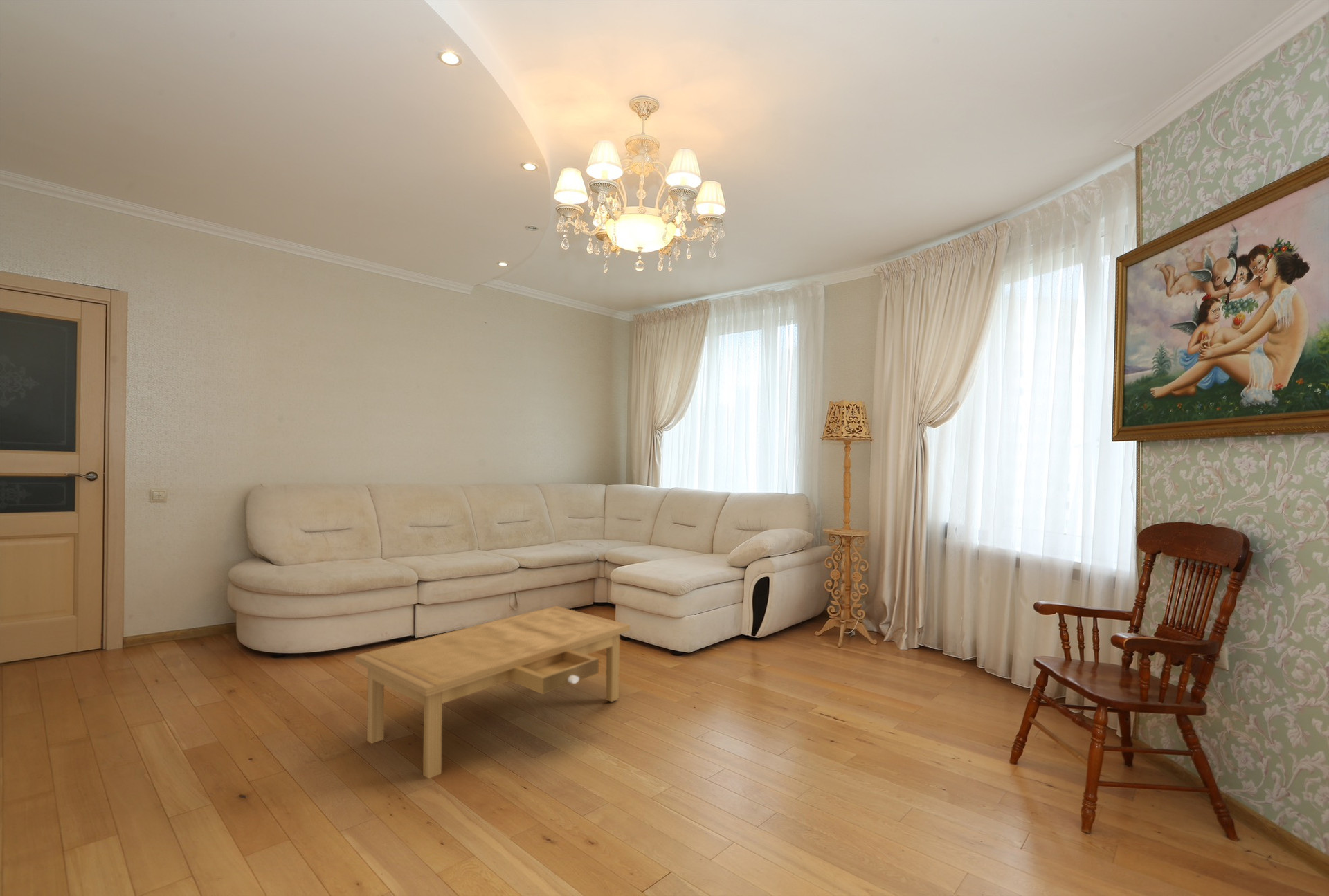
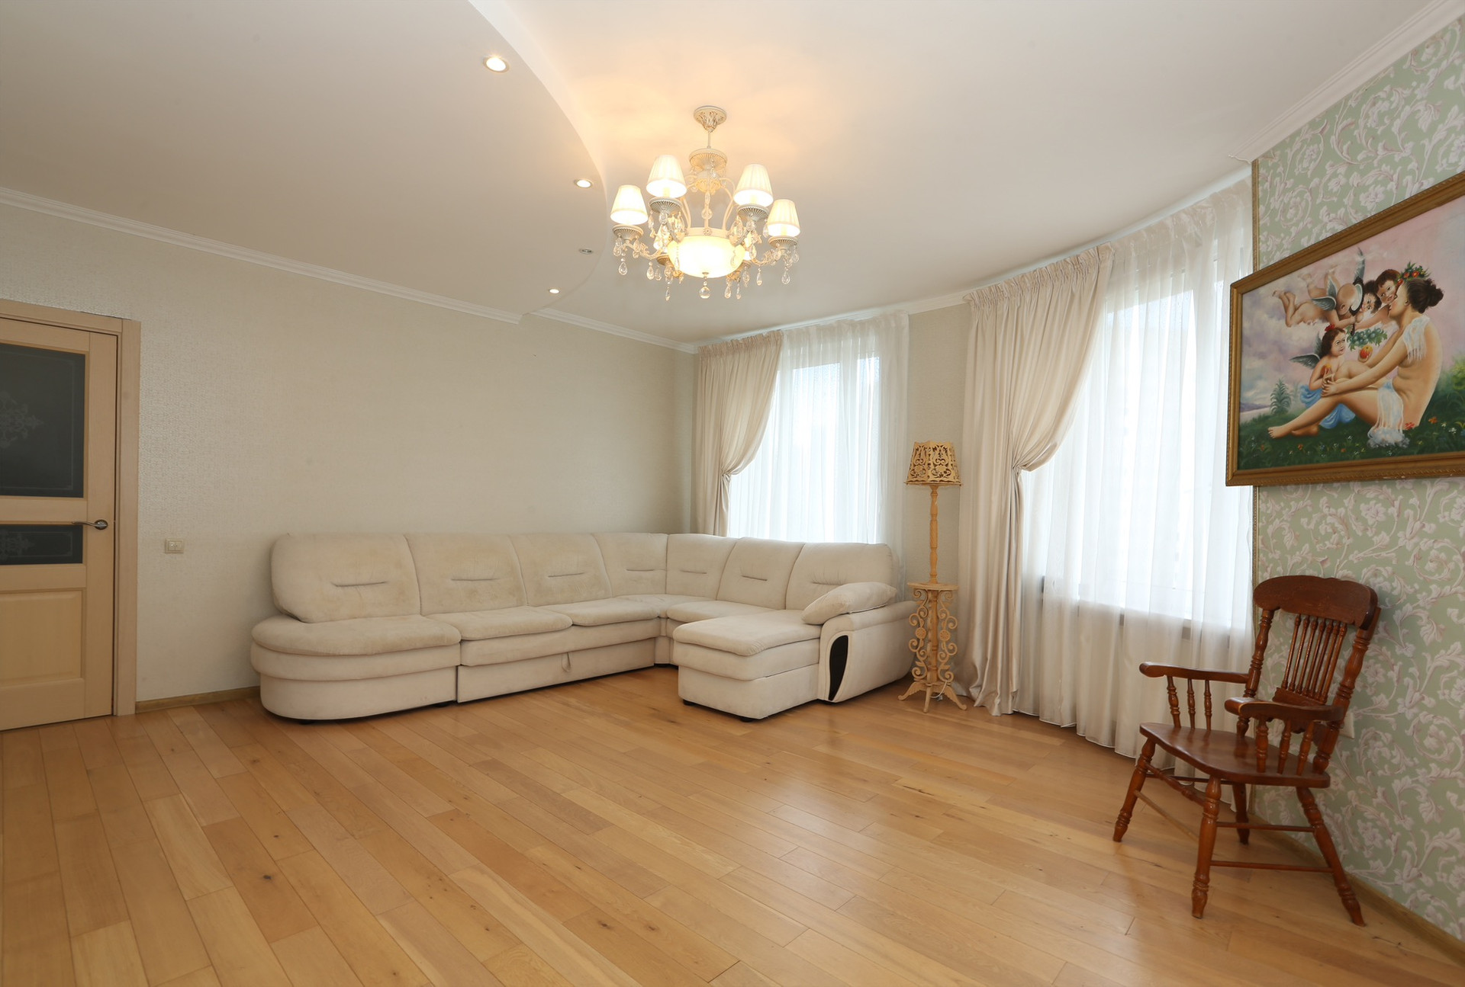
- coffee table (504, 678)
